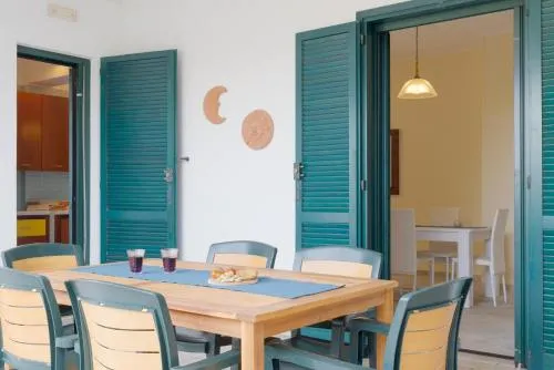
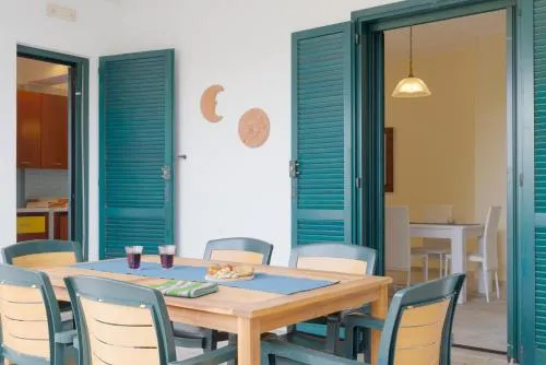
+ dish towel (181, 286)
